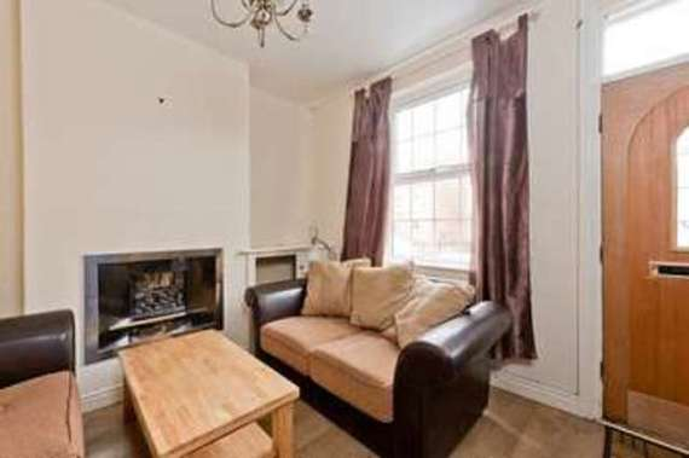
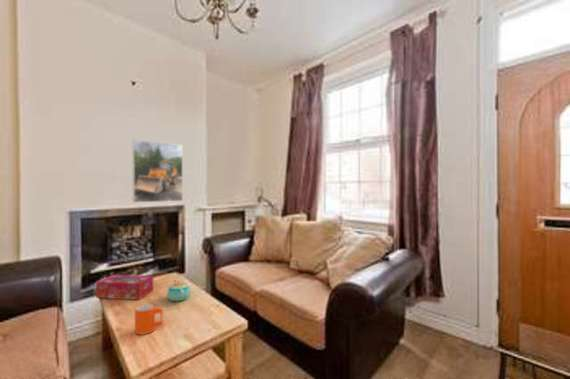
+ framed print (158, 172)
+ teapot (178, 289)
+ tissue box (125, 286)
+ mug (148, 317)
